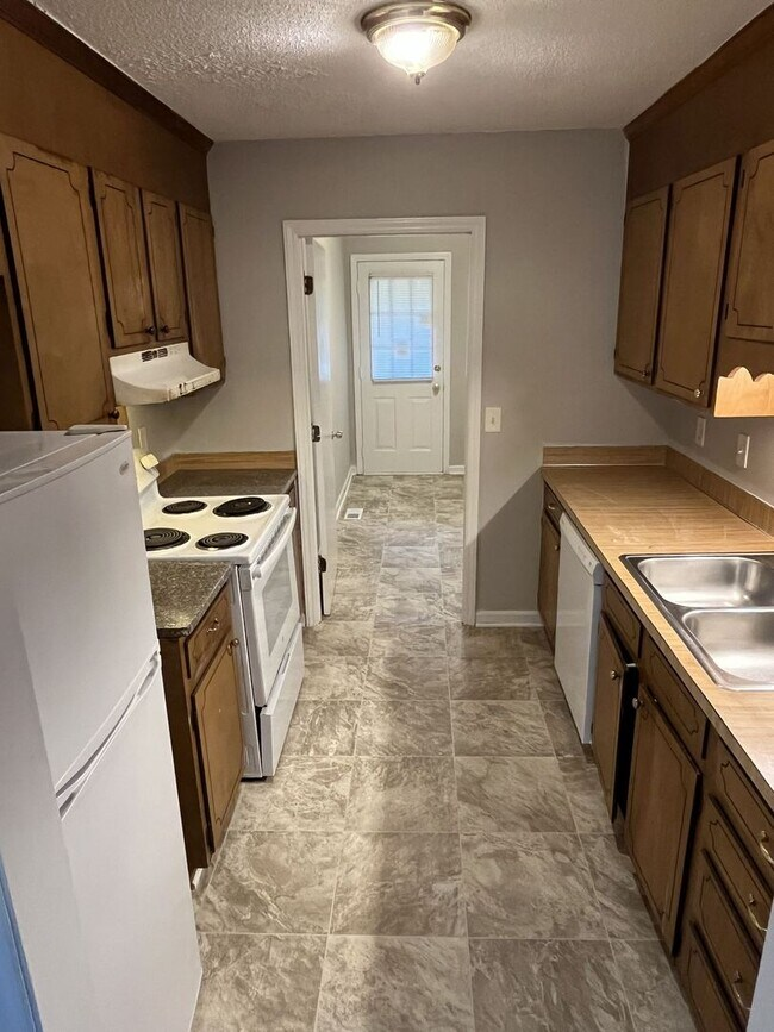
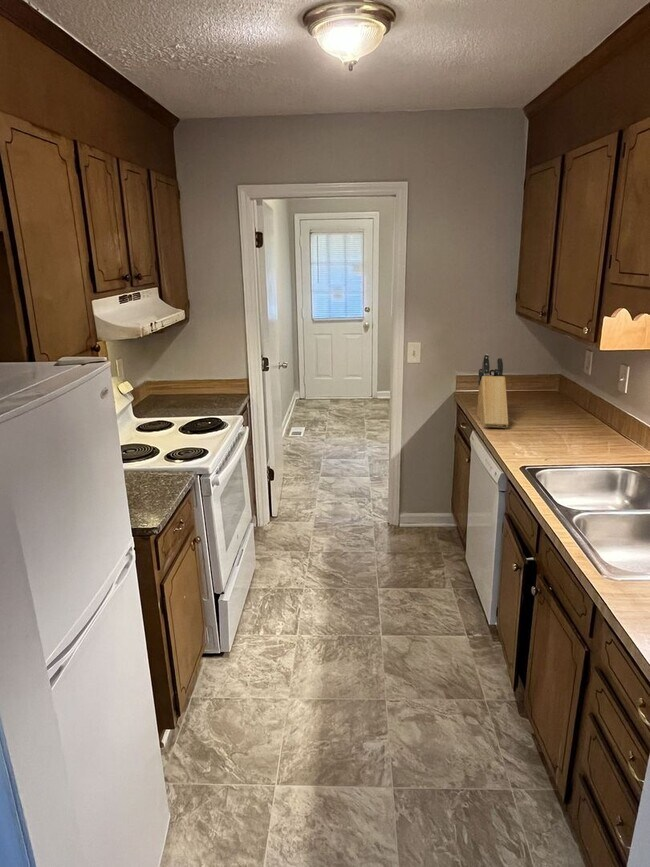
+ knife block (492, 389)
